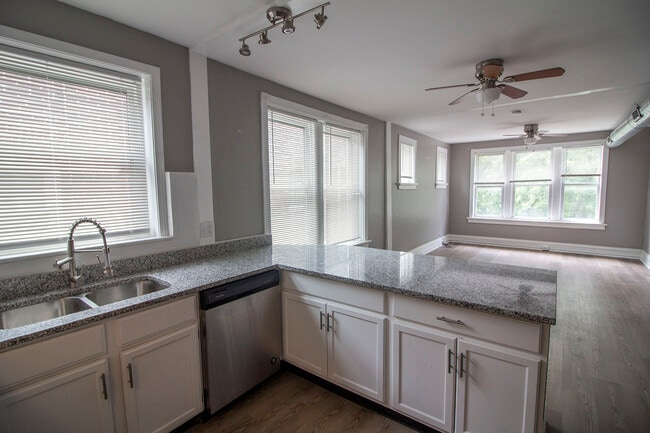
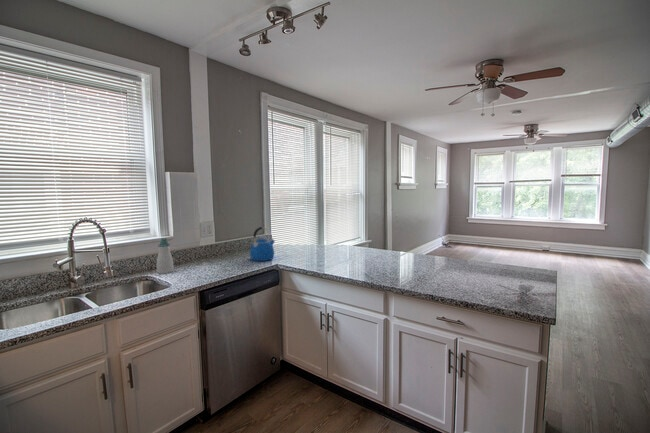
+ soap bottle (164, 255)
+ kettle (264, 242)
